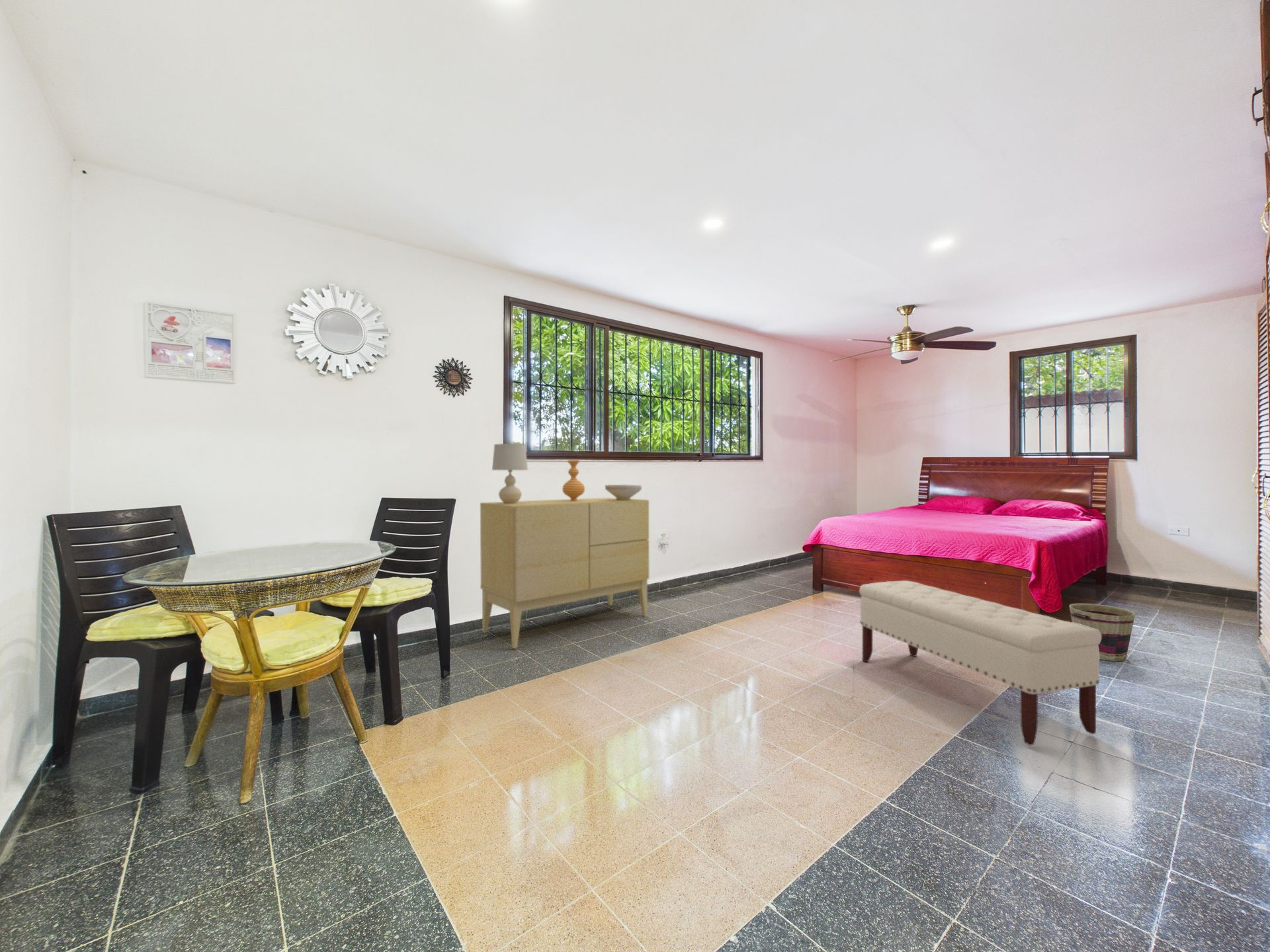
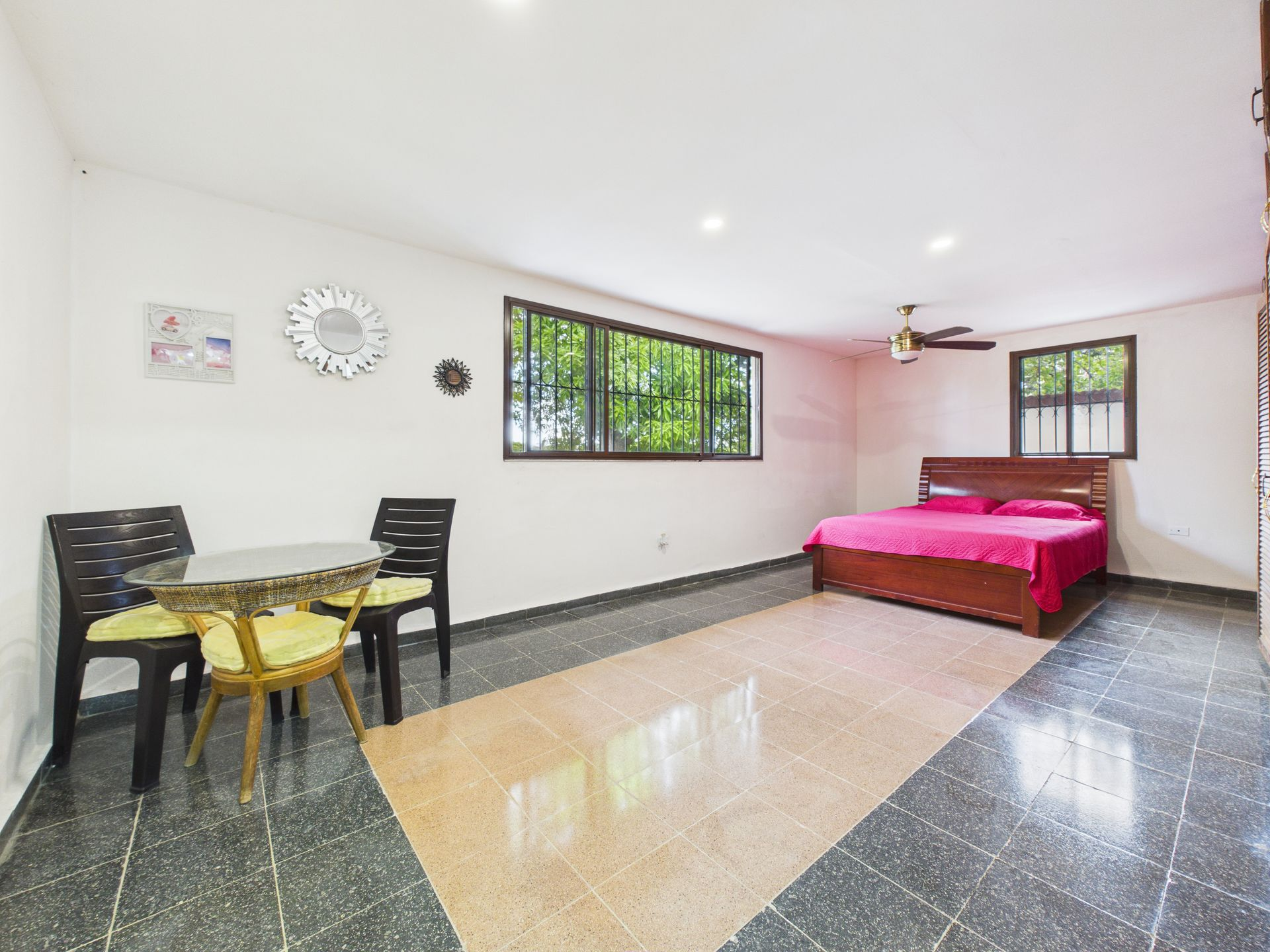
- sideboard (569, 562)
- bench (960, 646)
- table lamp (510, 473)
- decorative bowl (623, 492)
- vase (573, 480)
- basket (1101, 632)
